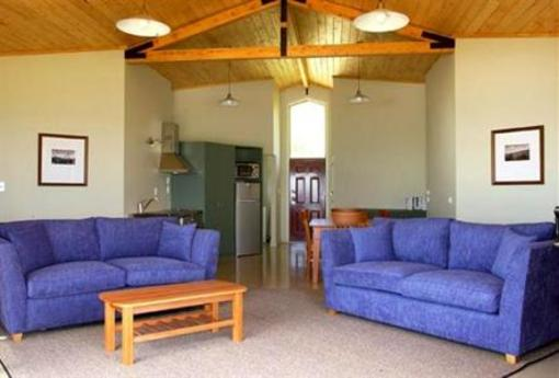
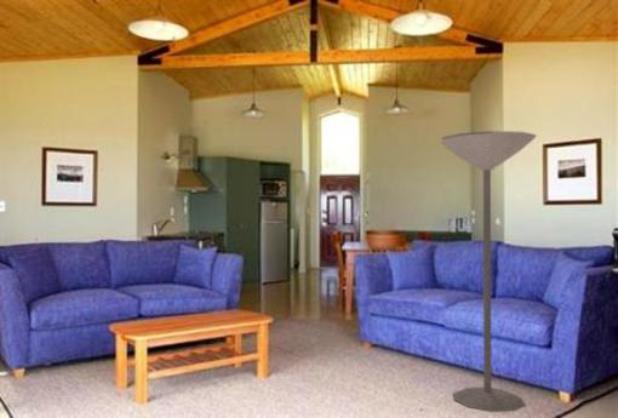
+ floor lamp (487, 268)
